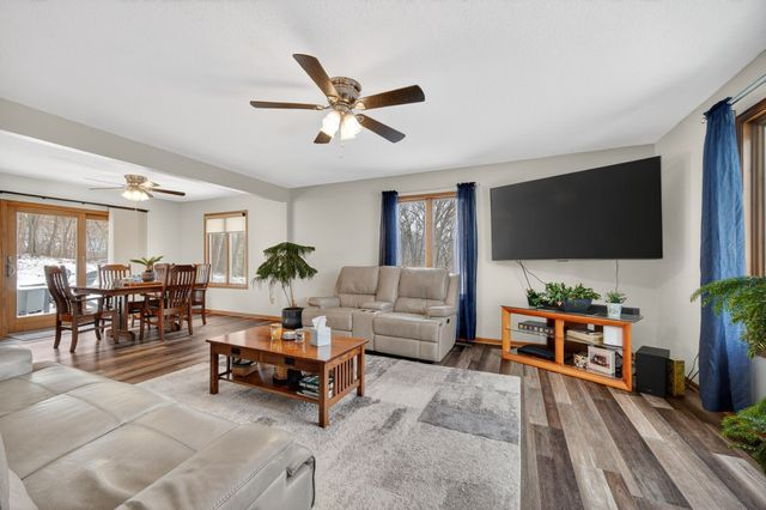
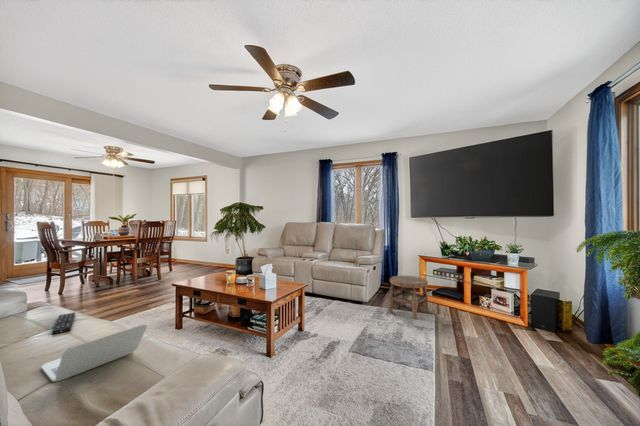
+ laptop (95, 344)
+ stool (408, 294)
+ remote control (64, 322)
